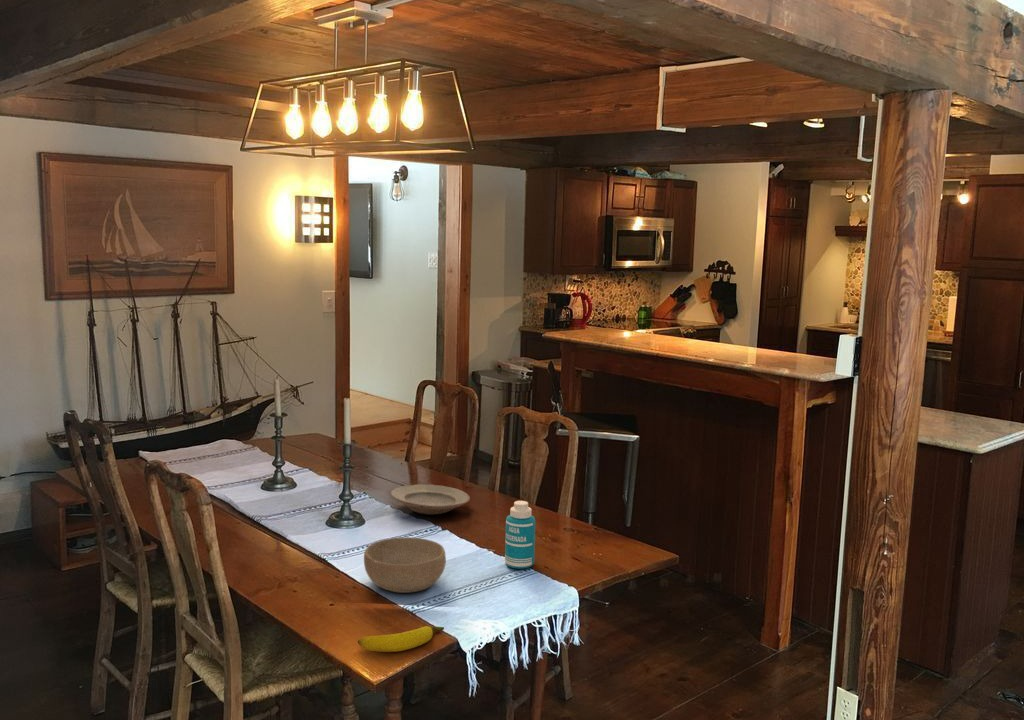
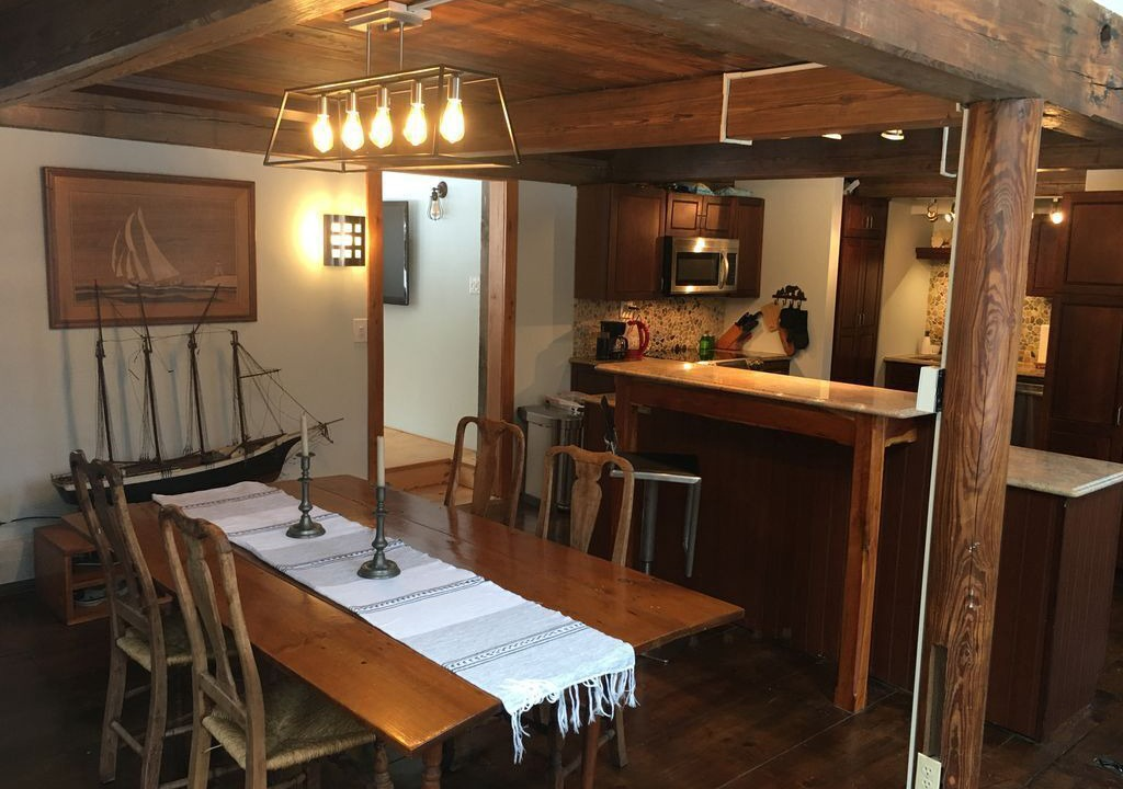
- plate (430, 501)
- bottle (520, 533)
- bowl (404, 568)
- banana (404, 635)
